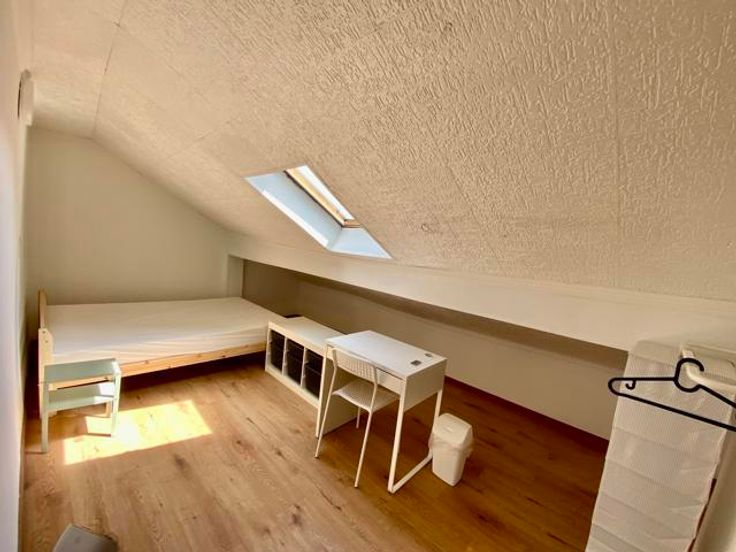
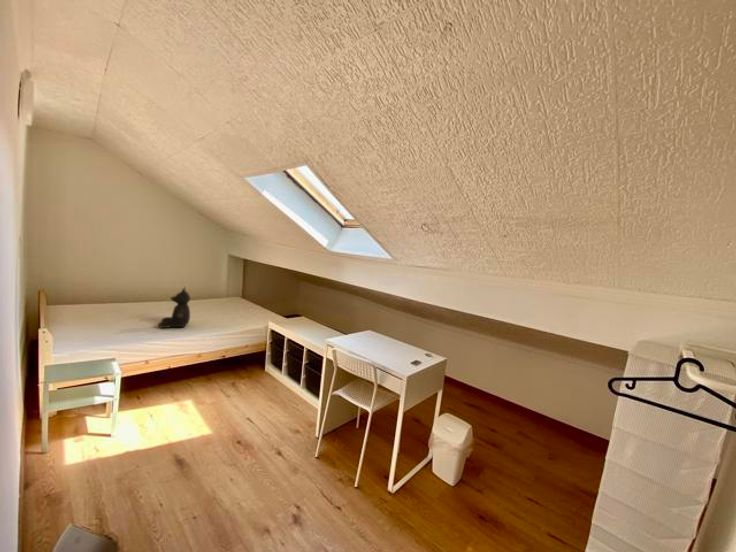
+ teddy bear (175, 306)
